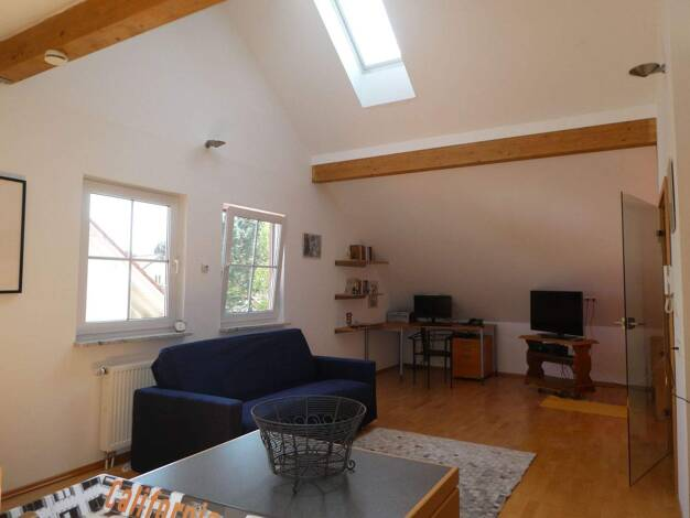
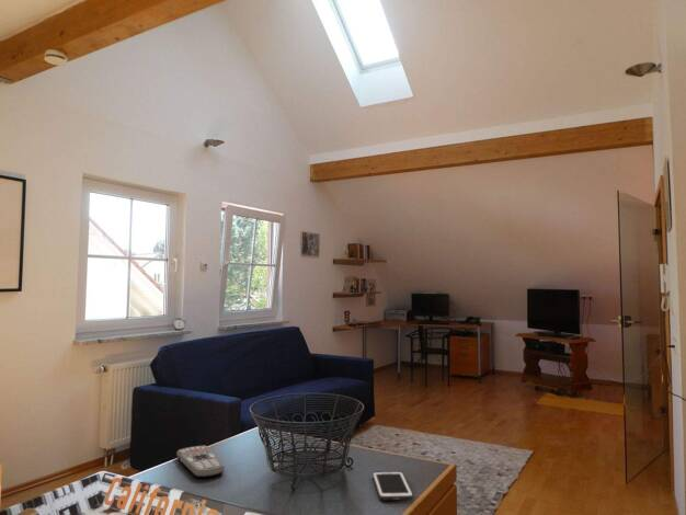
+ cell phone (391, 484)
+ remote control (201, 461)
